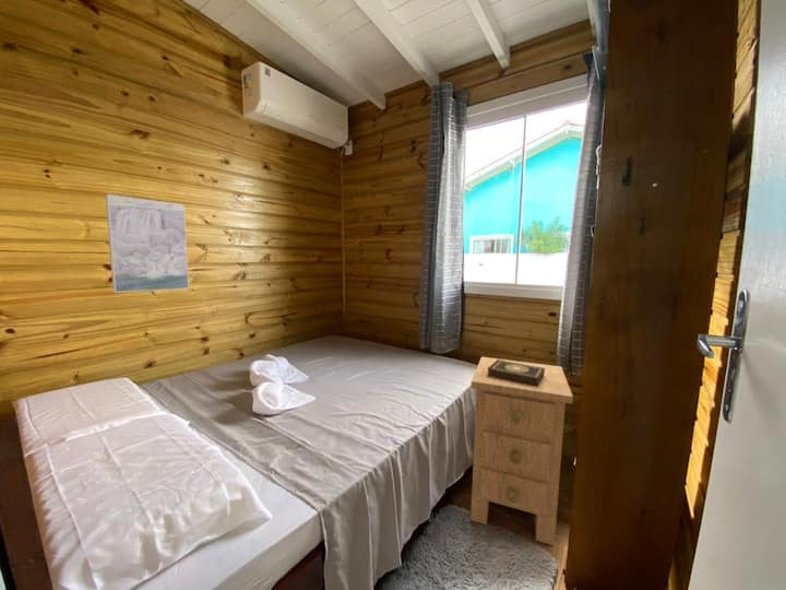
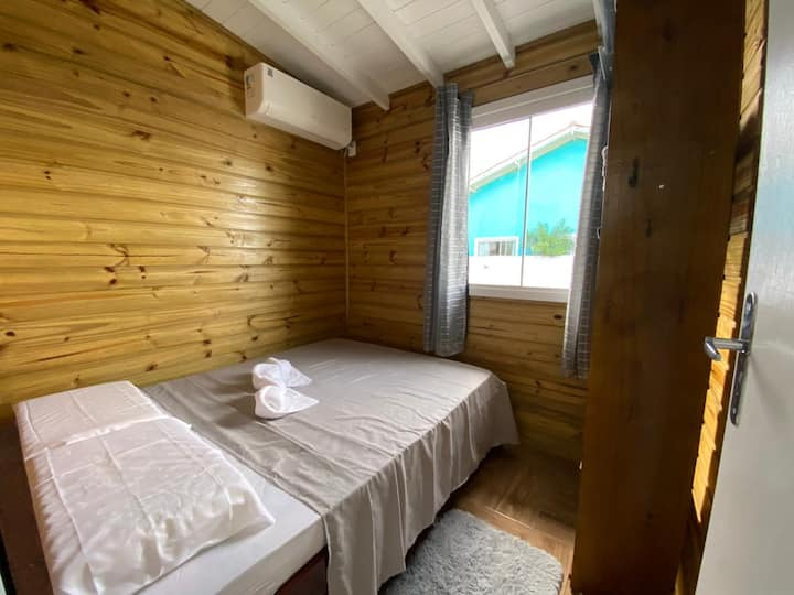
- book (515, 371)
- nightstand (515, 442)
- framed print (151, 246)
